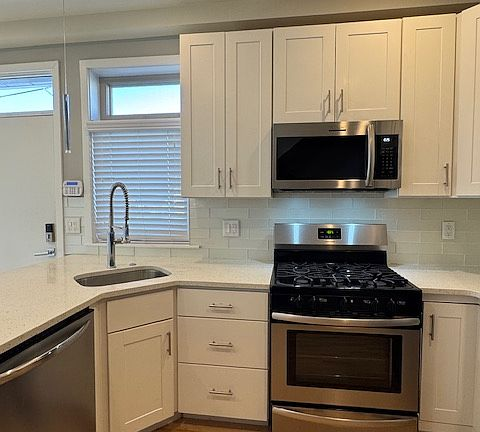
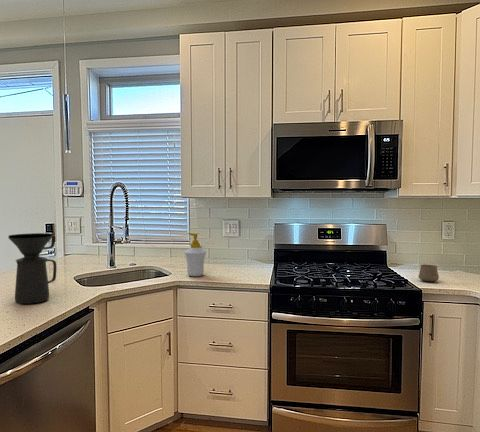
+ coffee maker (31, 267)
+ cup (428, 273)
+ soap bottle (195, 254)
